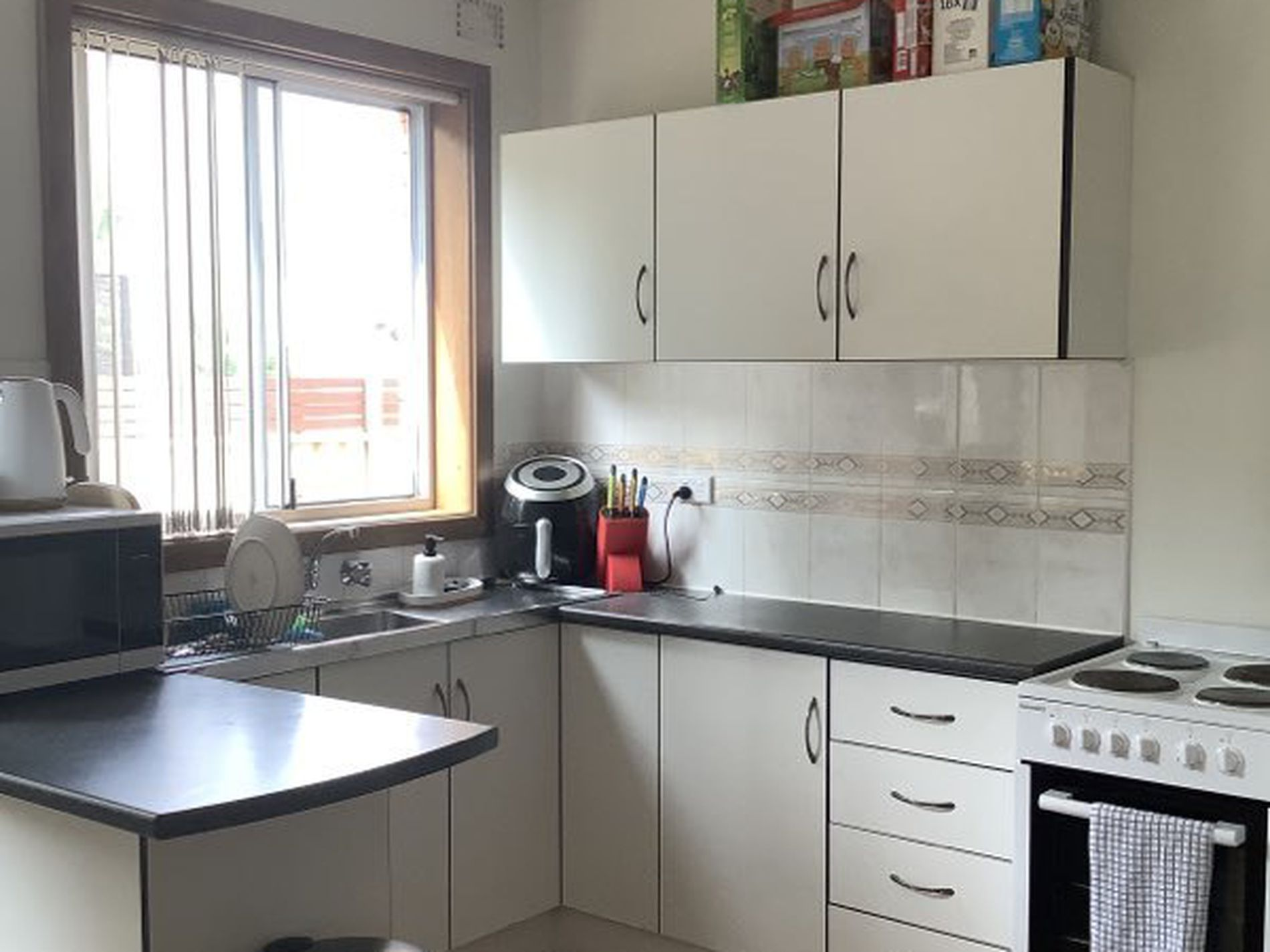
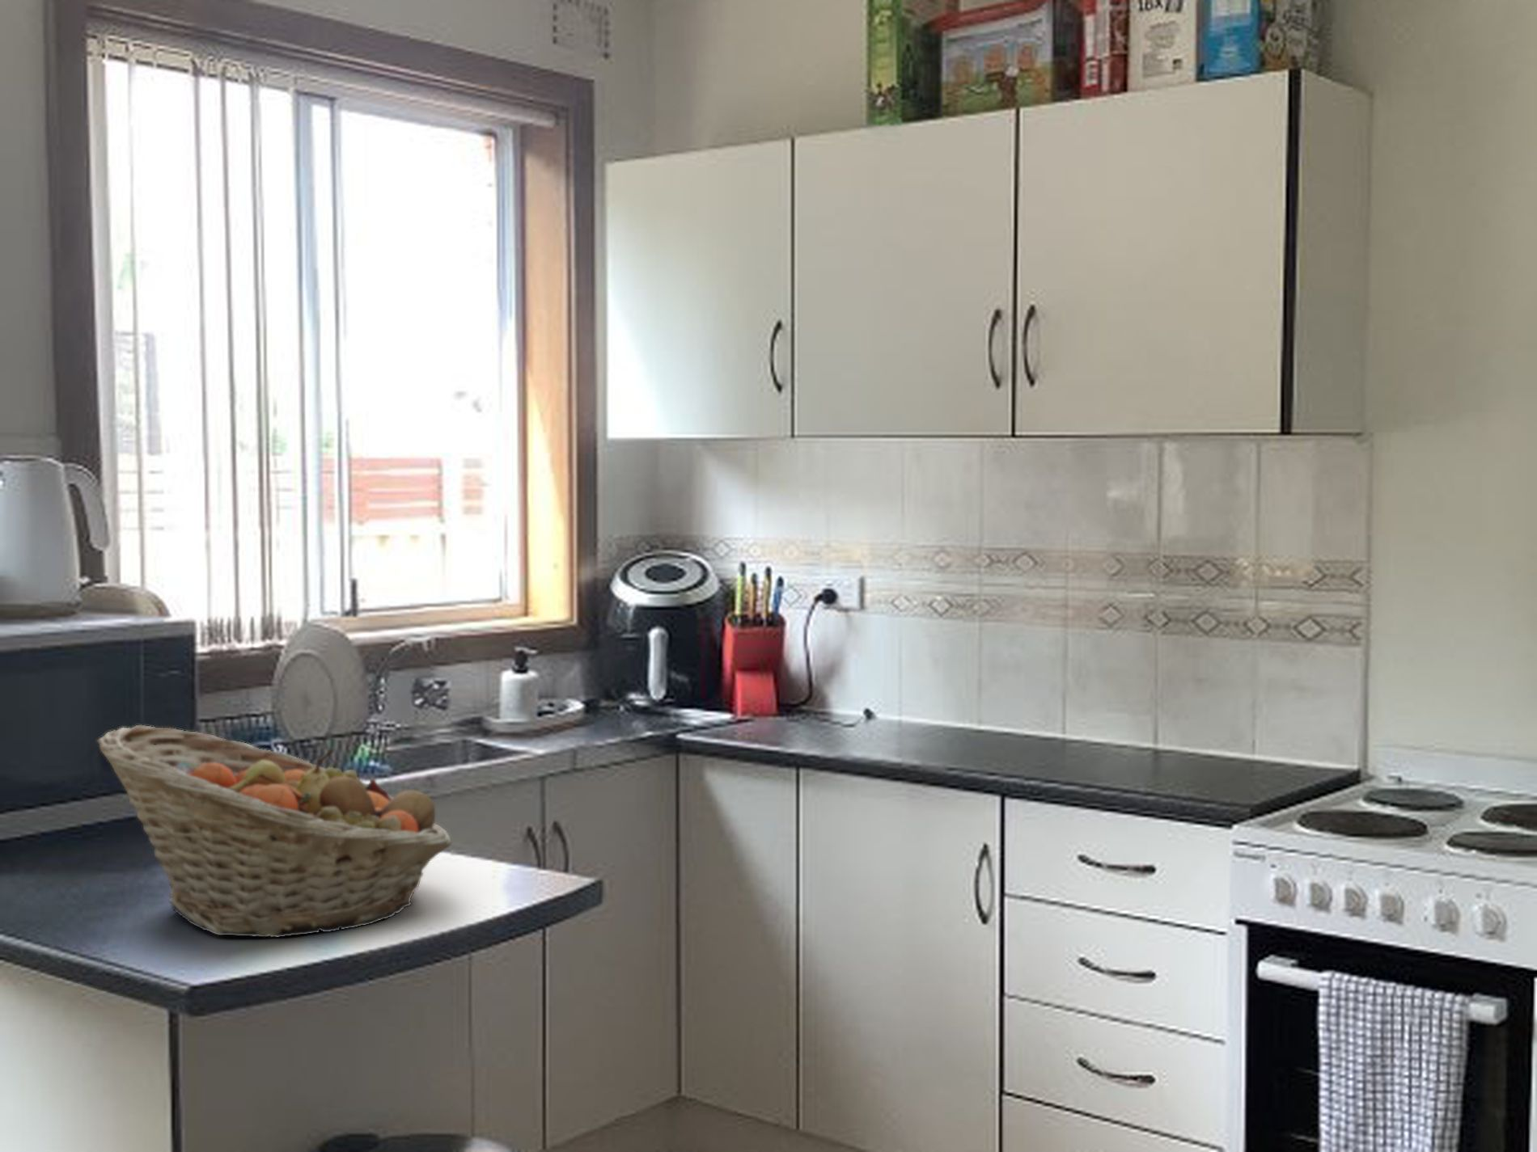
+ fruit basket (276, 817)
